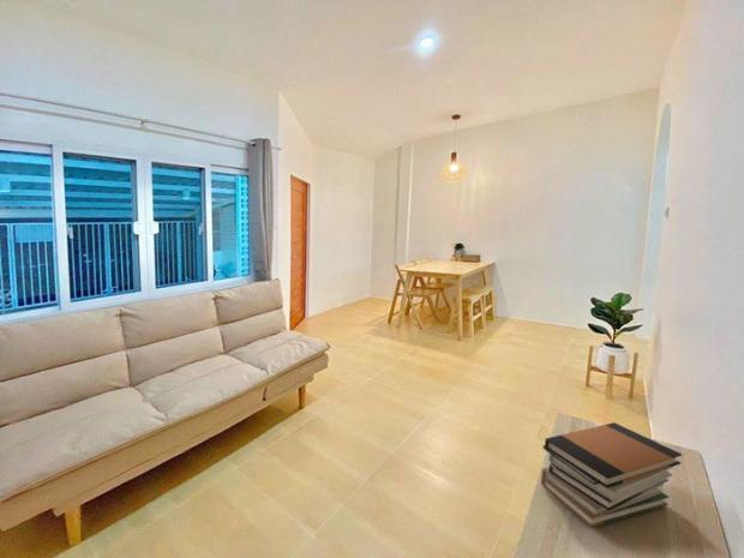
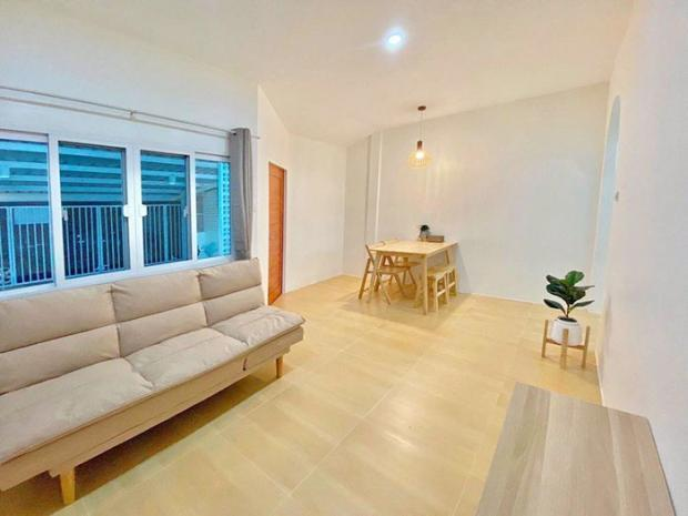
- book stack (607, 469)
